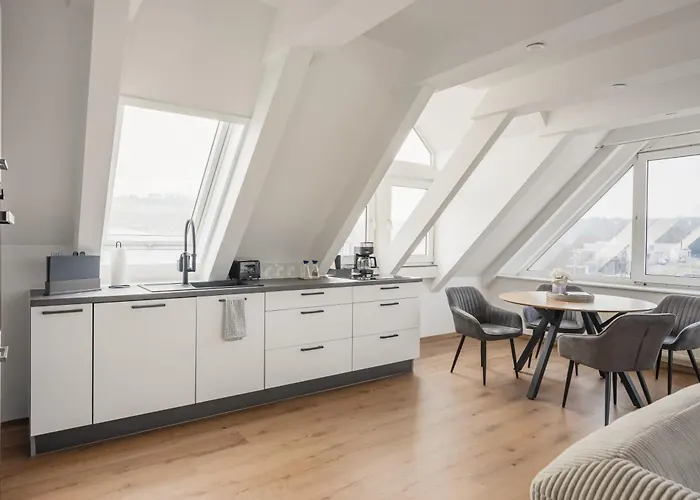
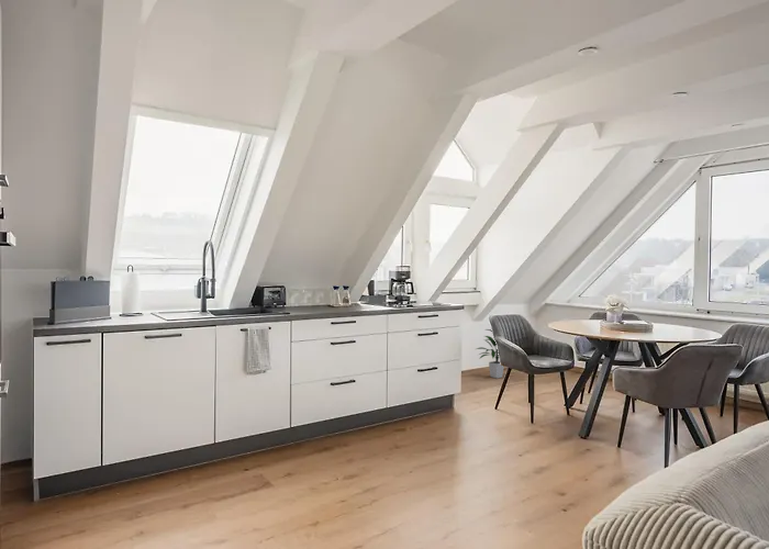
+ indoor plant (497, 349)
